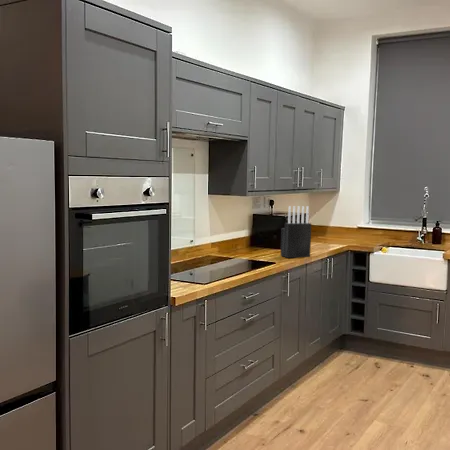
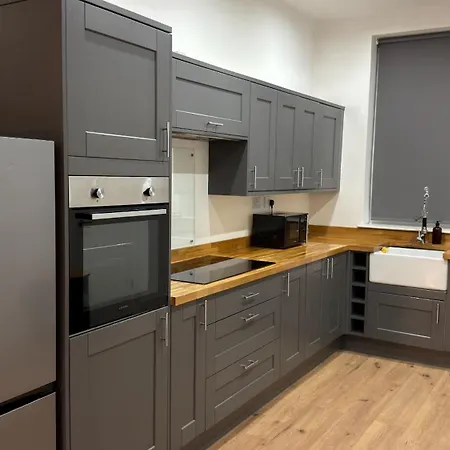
- knife block (295, 231)
